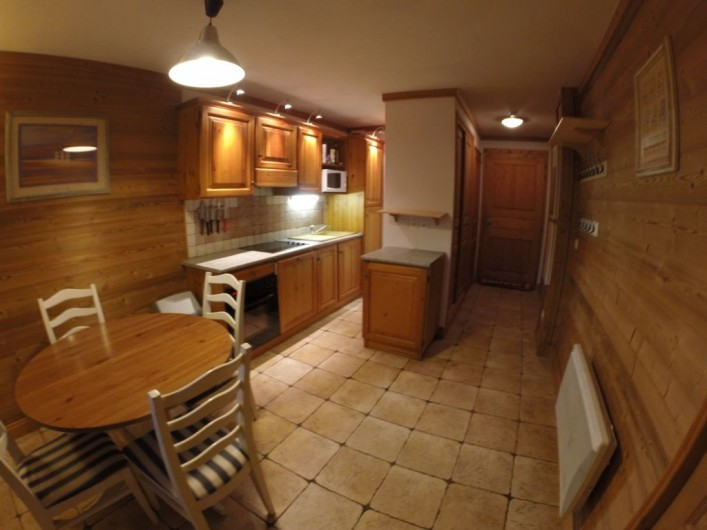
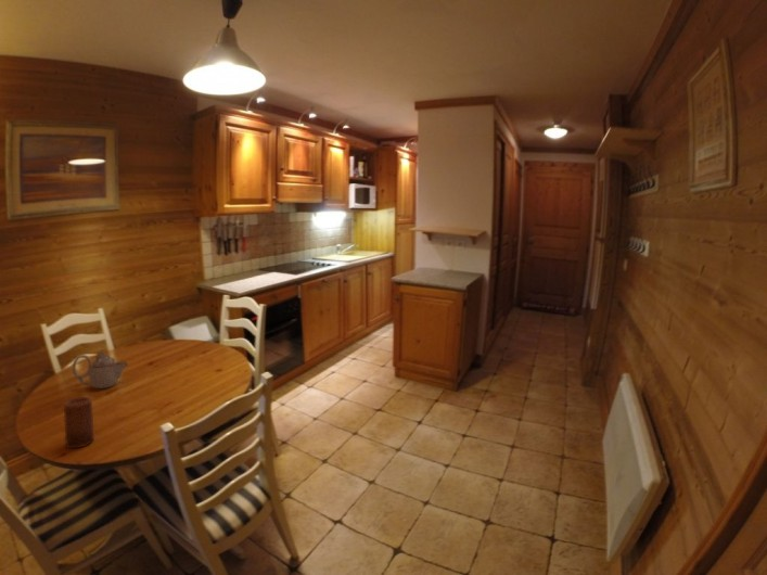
+ candle (78, 421)
+ teapot (101, 369)
